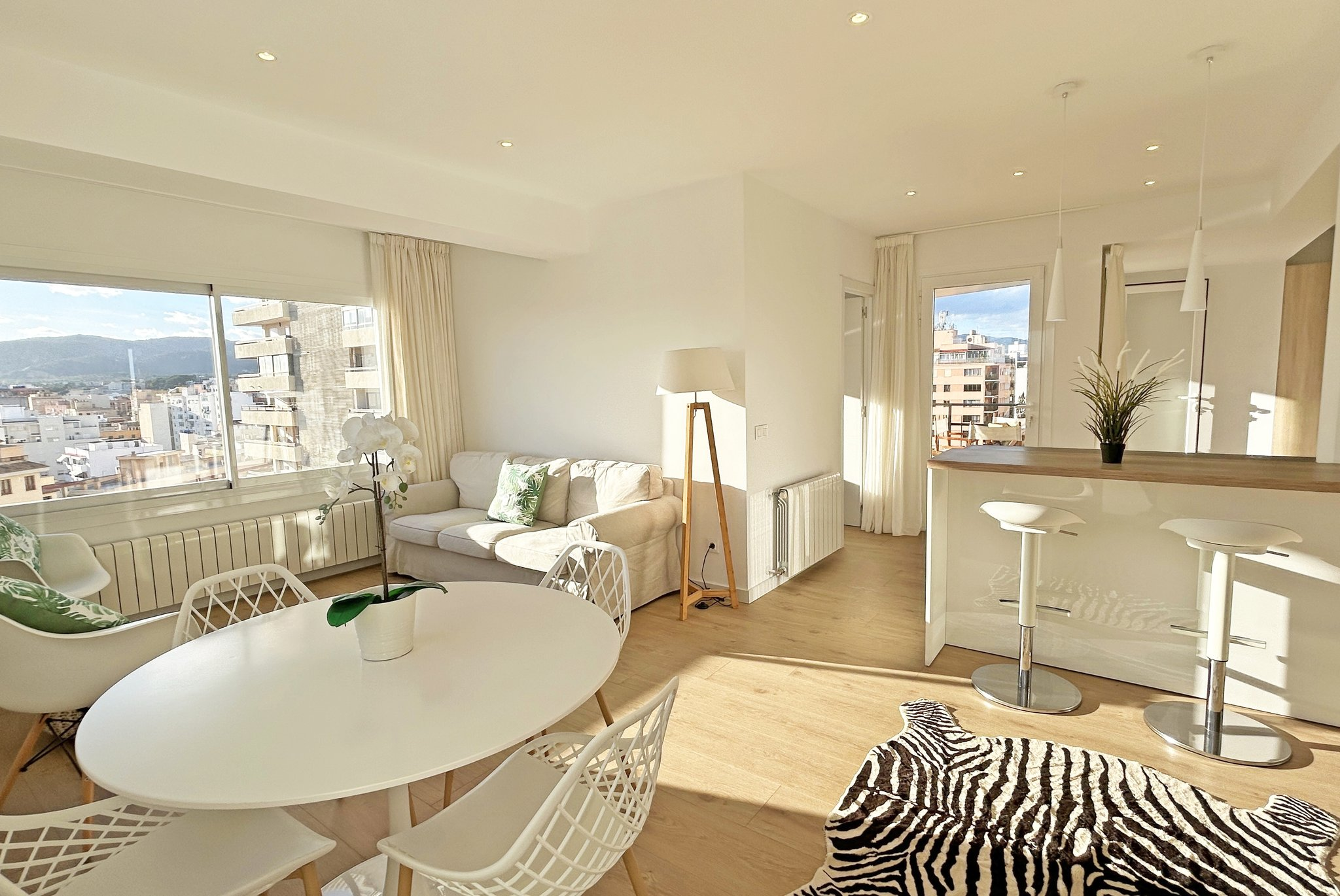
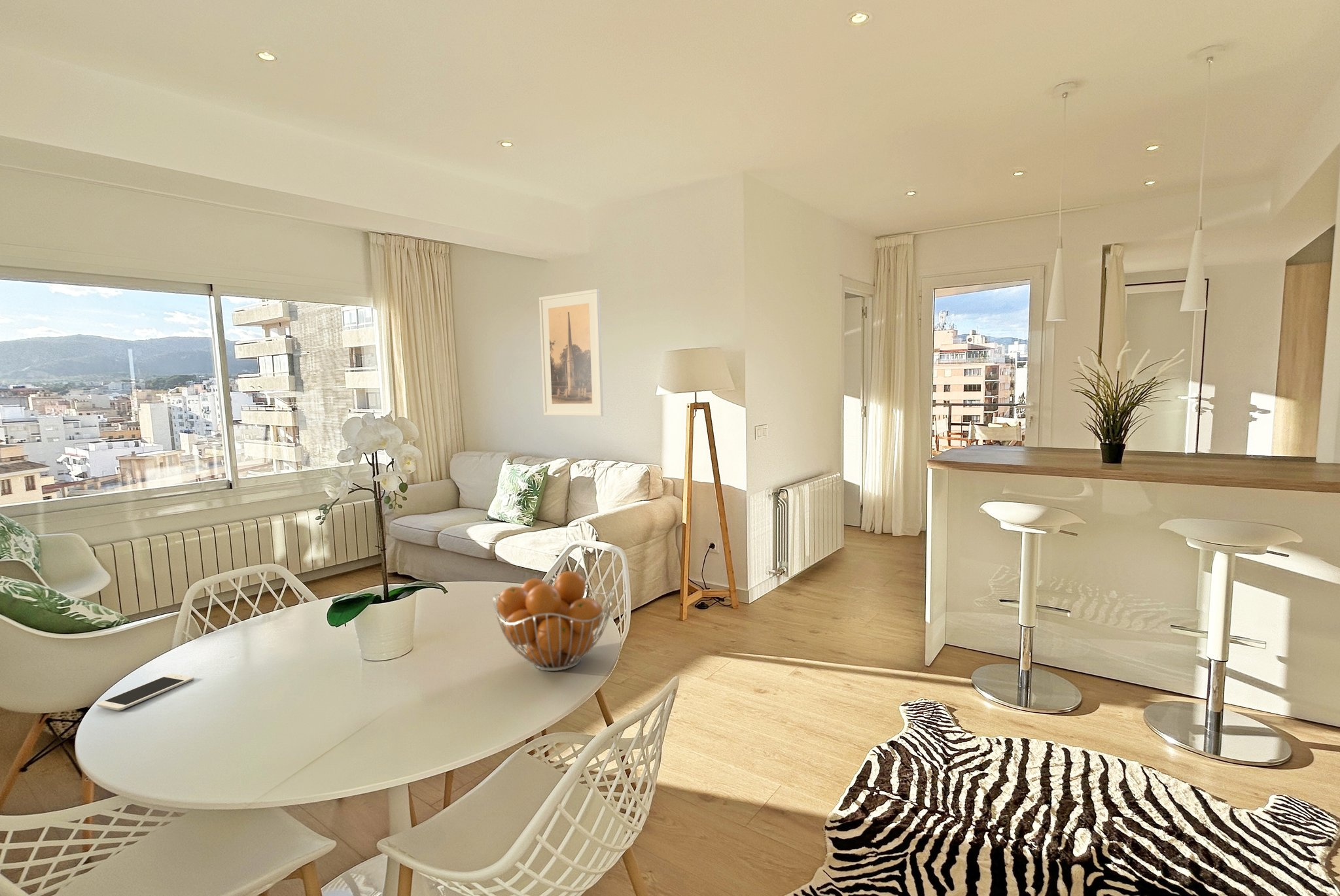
+ fruit basket (555, 619)
+ cell phone (147, 691)
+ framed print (570, 355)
